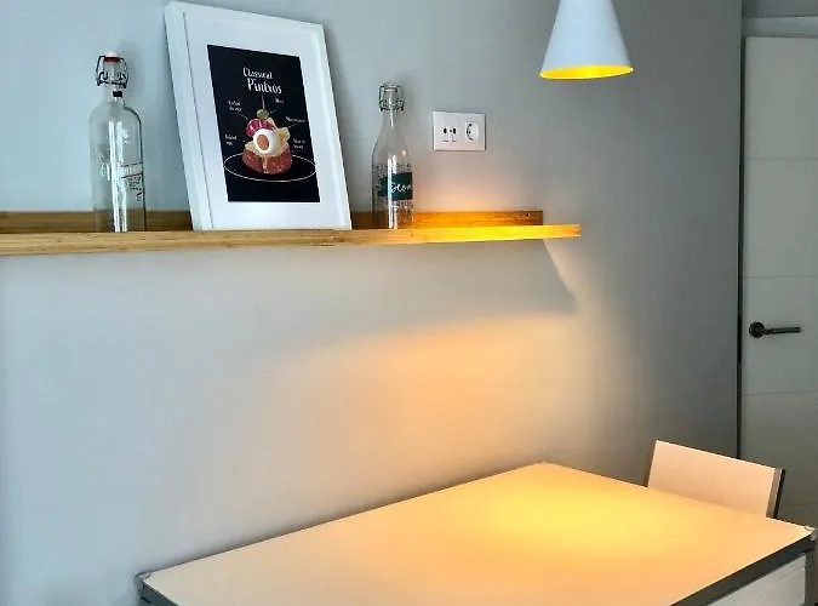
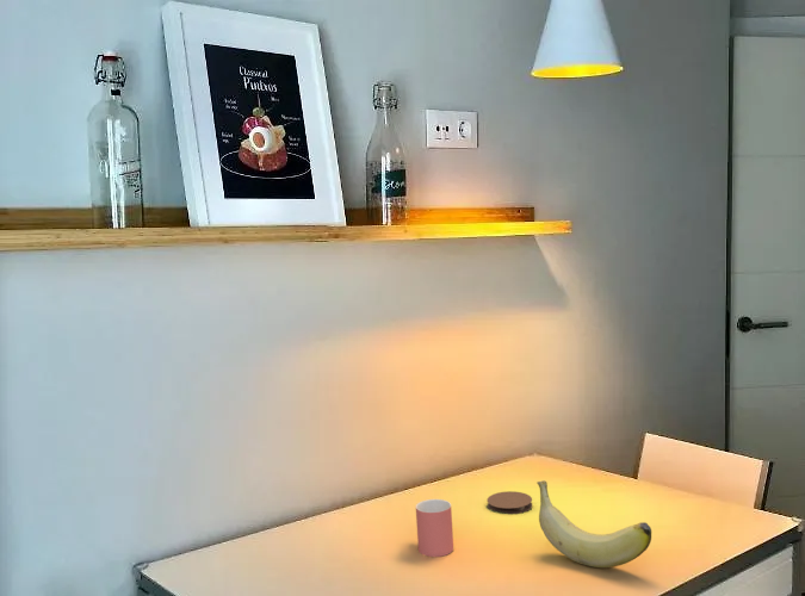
+ banana (587, 532)
+ coaster (509, 502)
+ cup (431, 524)
